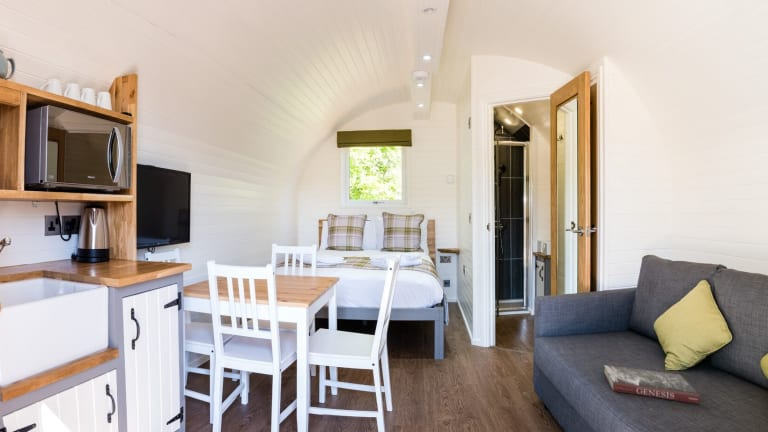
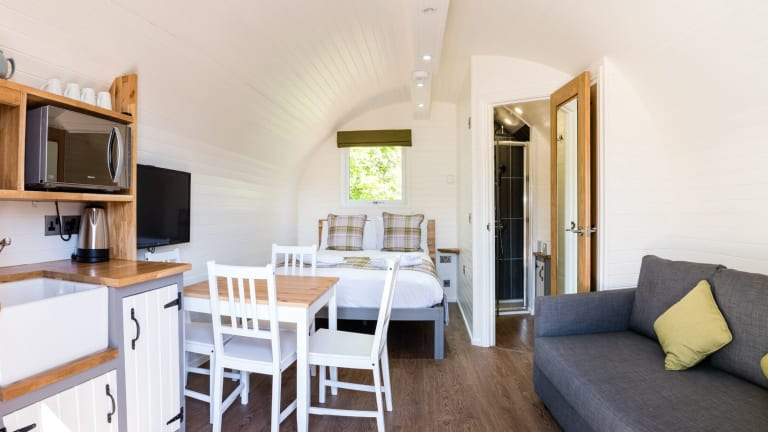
- book (647, 382)
